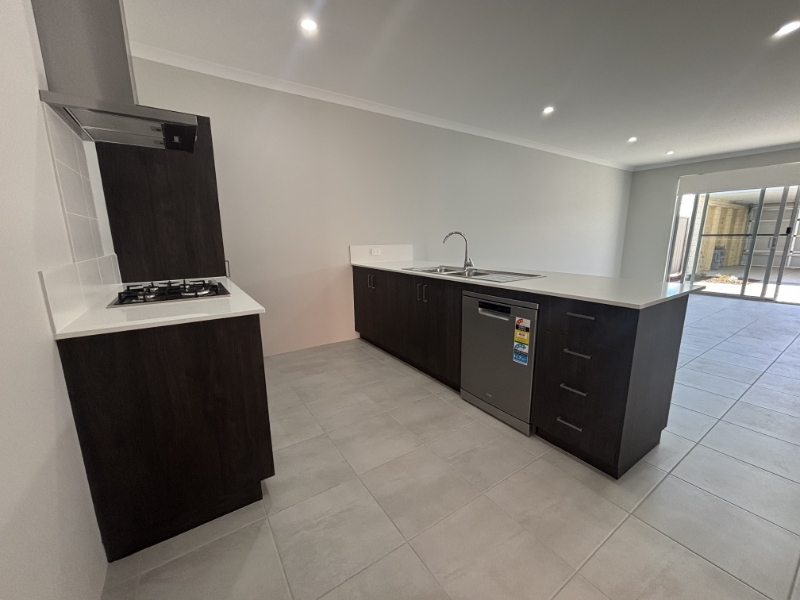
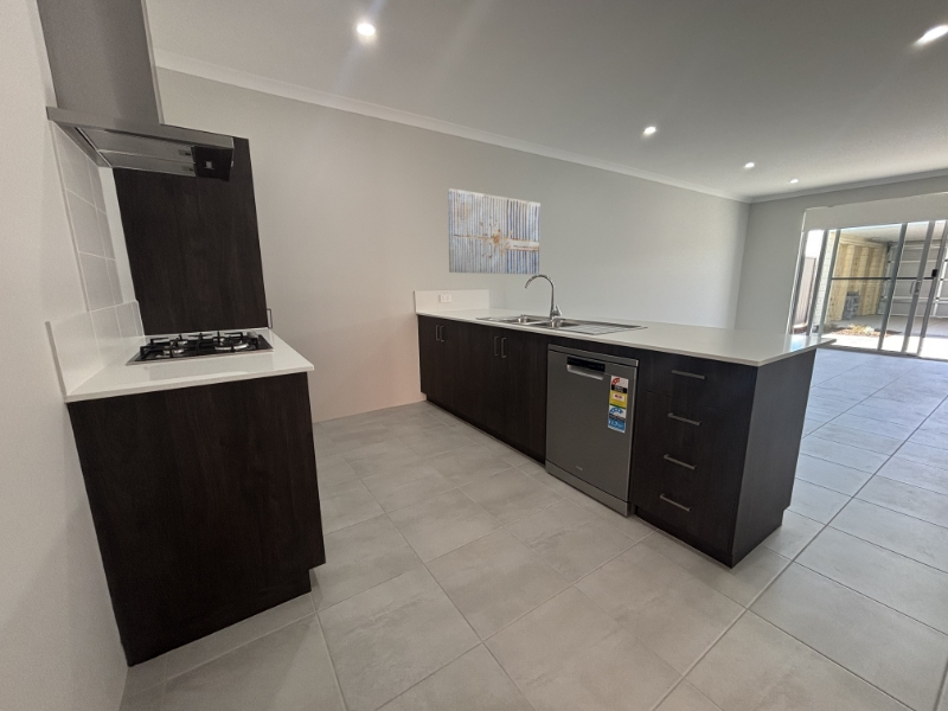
+ wall art (497, 235)
